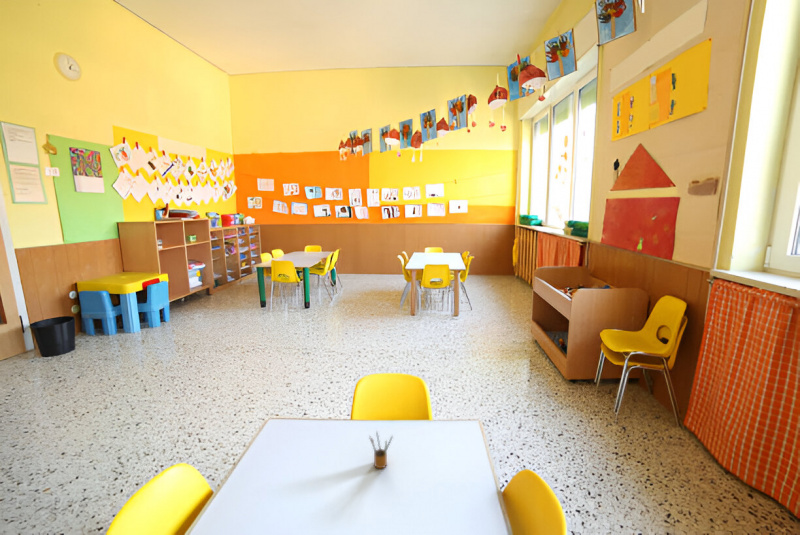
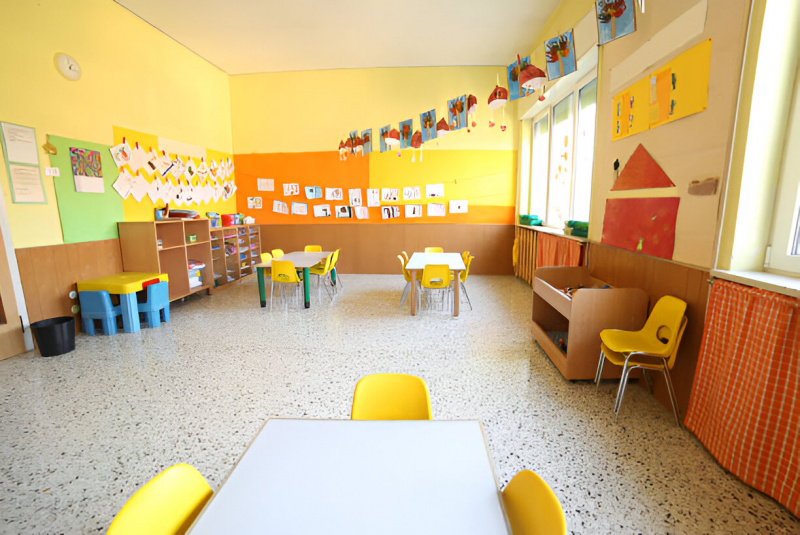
- pencil box (381, 449)
